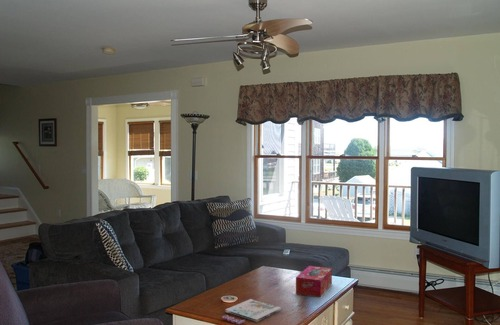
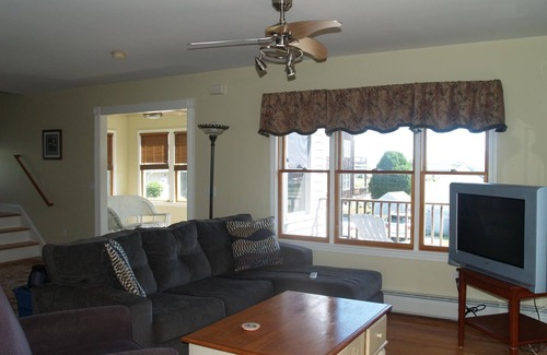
- tissue box (314, 280)
- magazine (248, 311)
